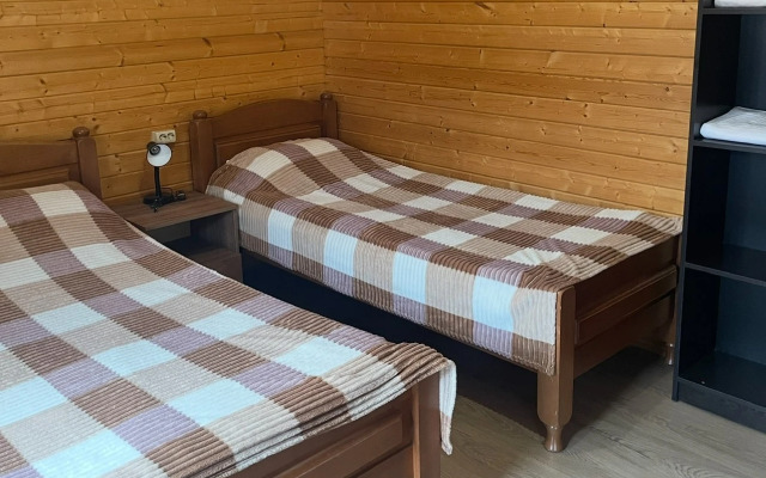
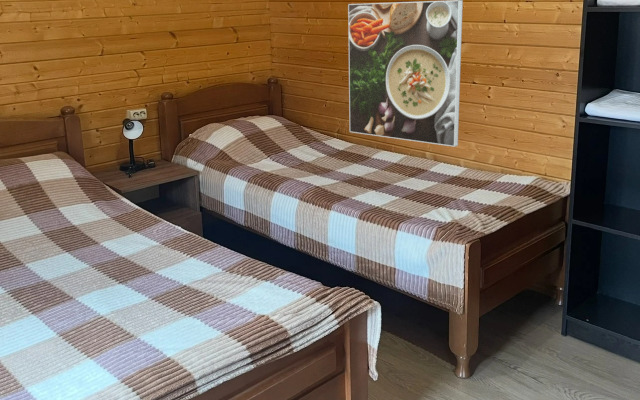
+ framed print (400, 72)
